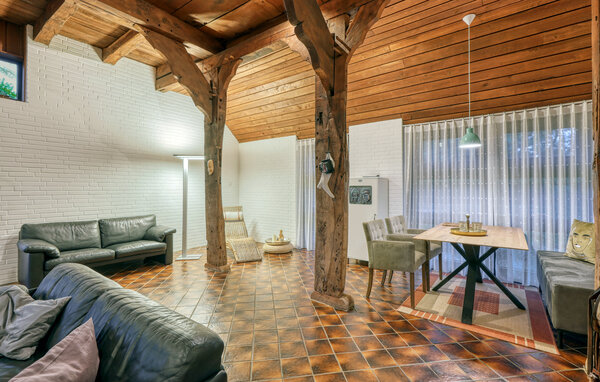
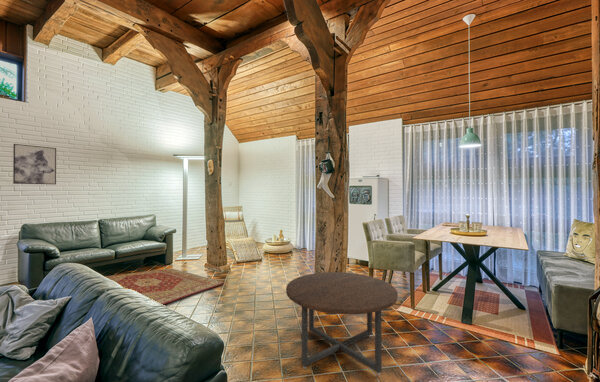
+ coffee table (340, 313)
+ rug (147, 282)
+ wall art (35, 165)
